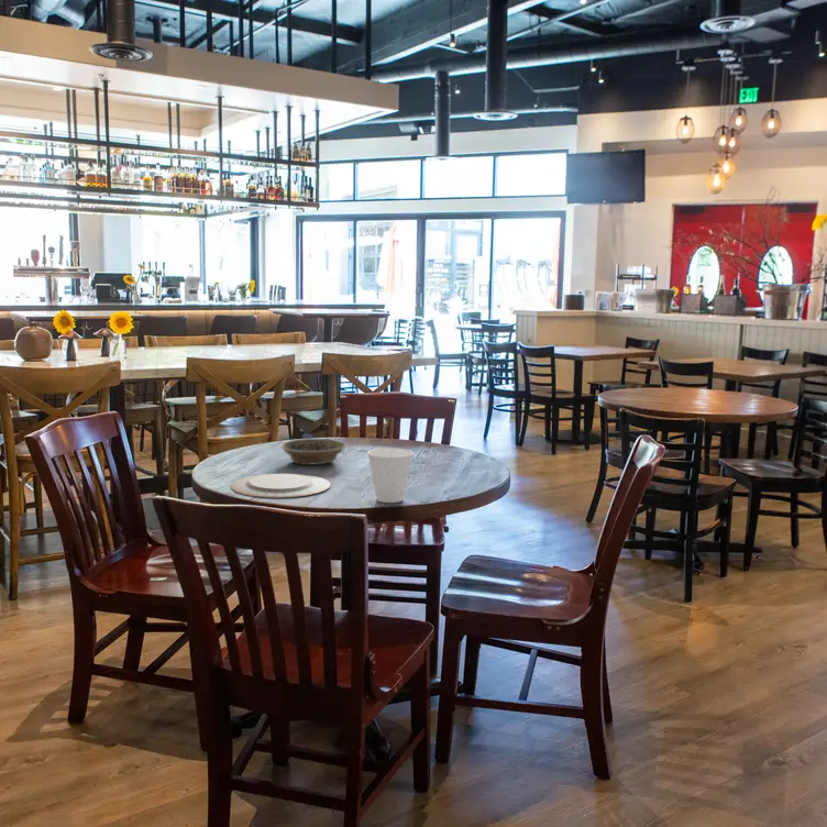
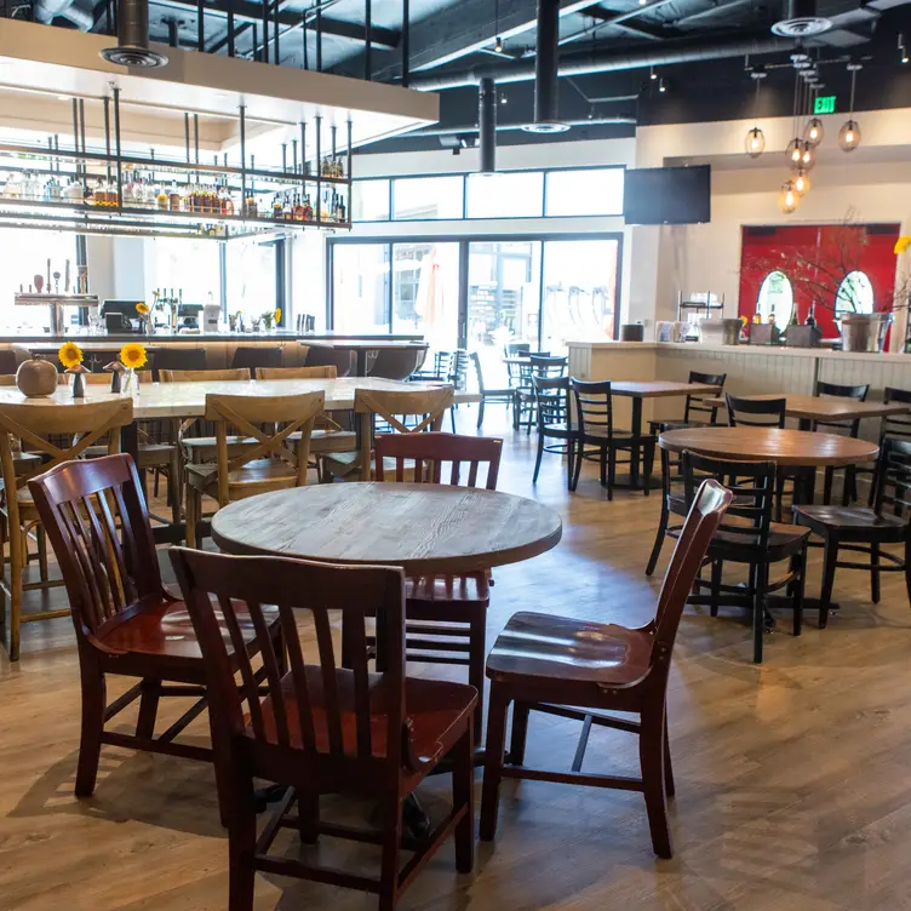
- chinaware (280, 483)
- cup (389, 475)
- bowl (313, 453)
